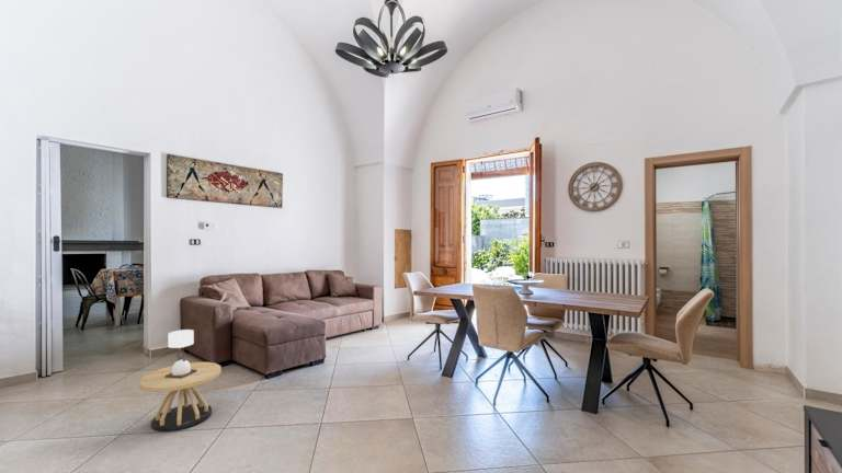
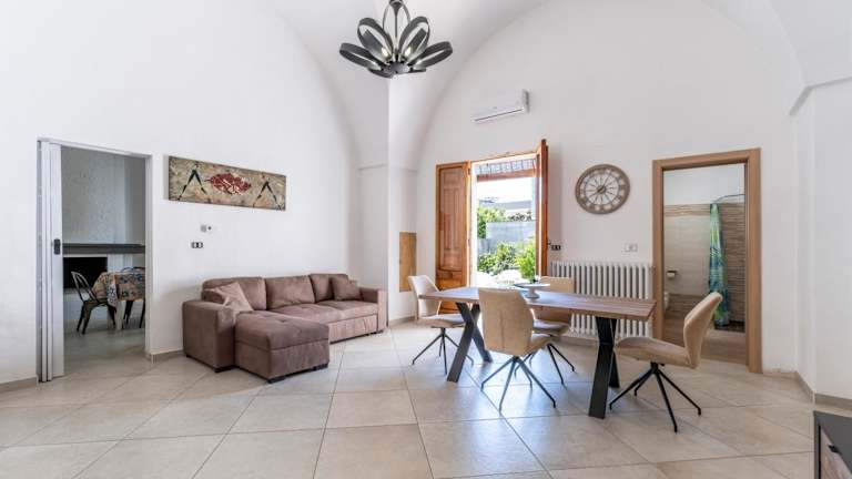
- side table (182, 374)
